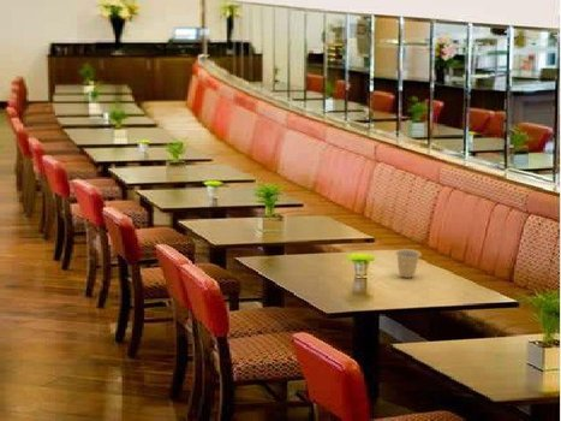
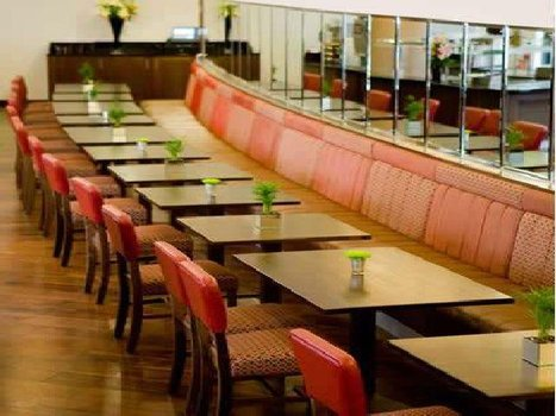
- cup (407, 263)
